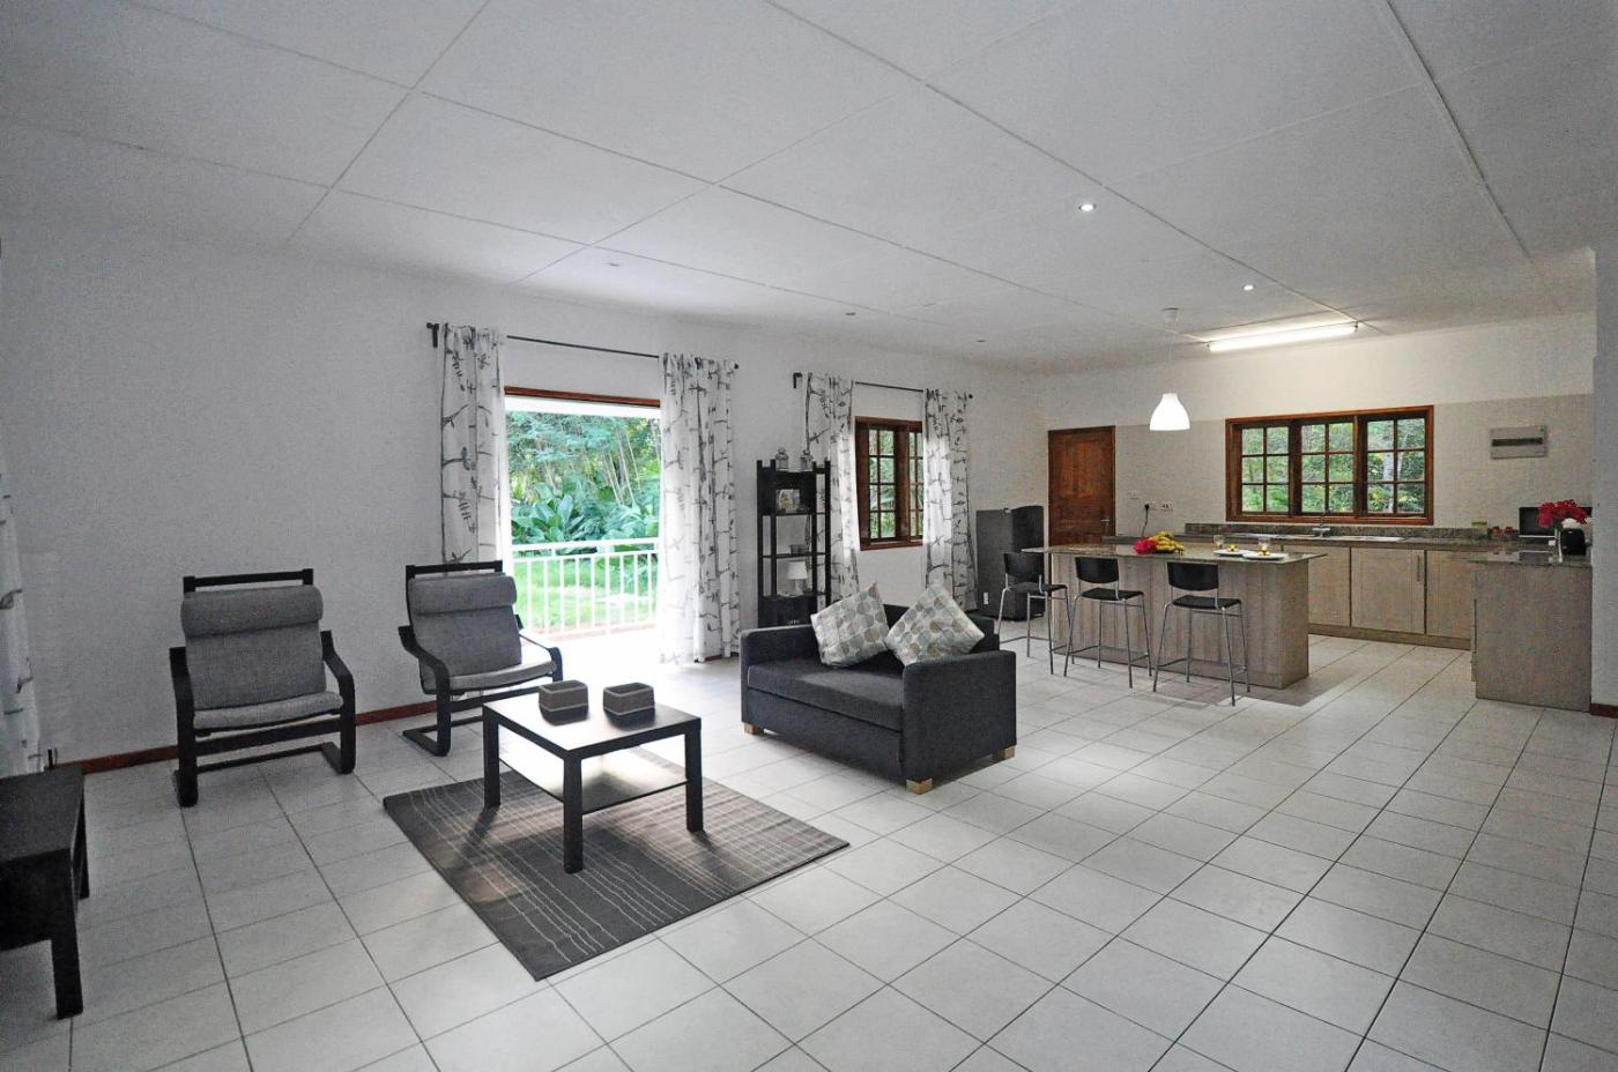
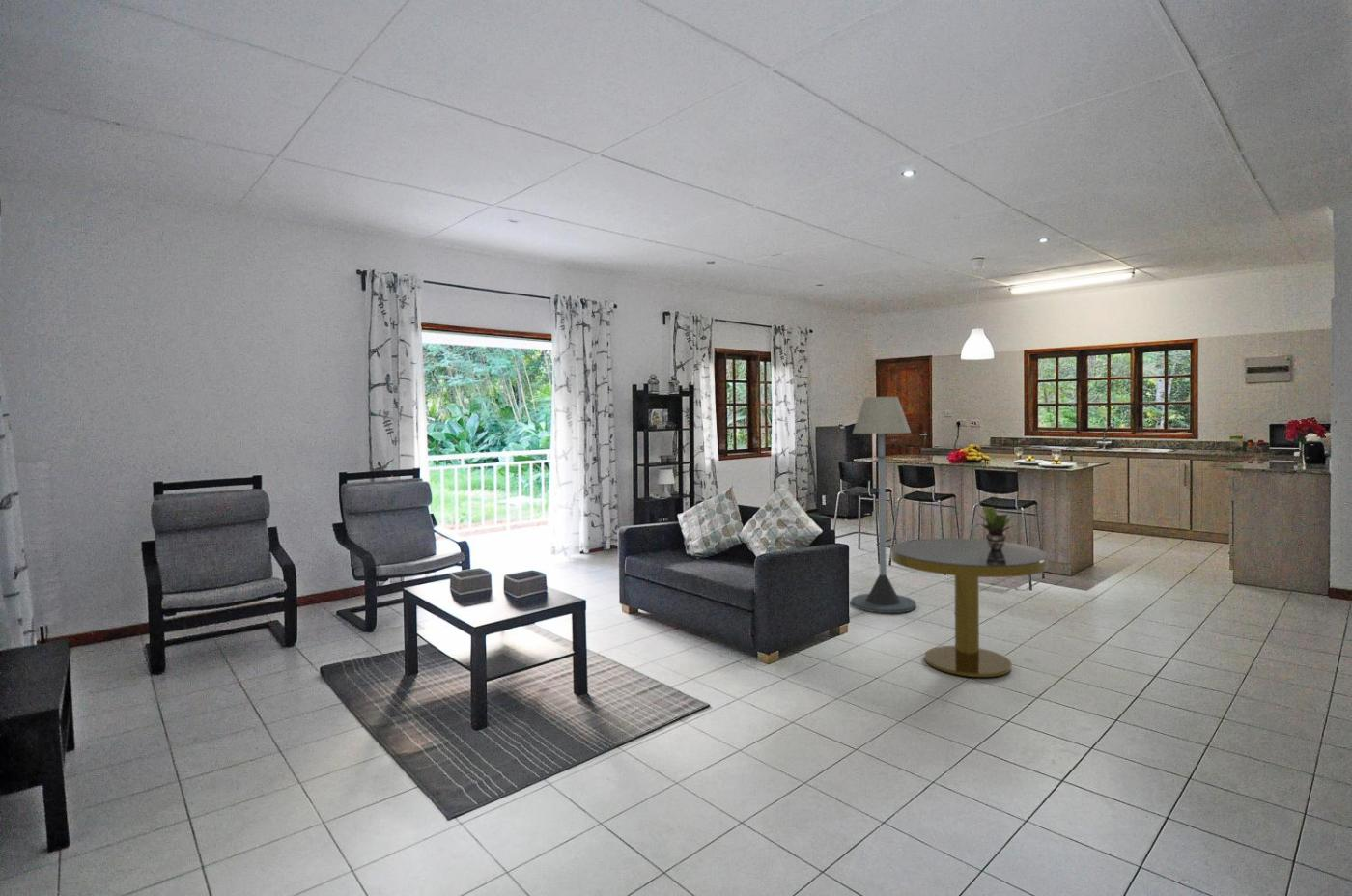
+ side table (967, 606)
+ floor lamp (882, 501)
+ potted plant (995, 529)
